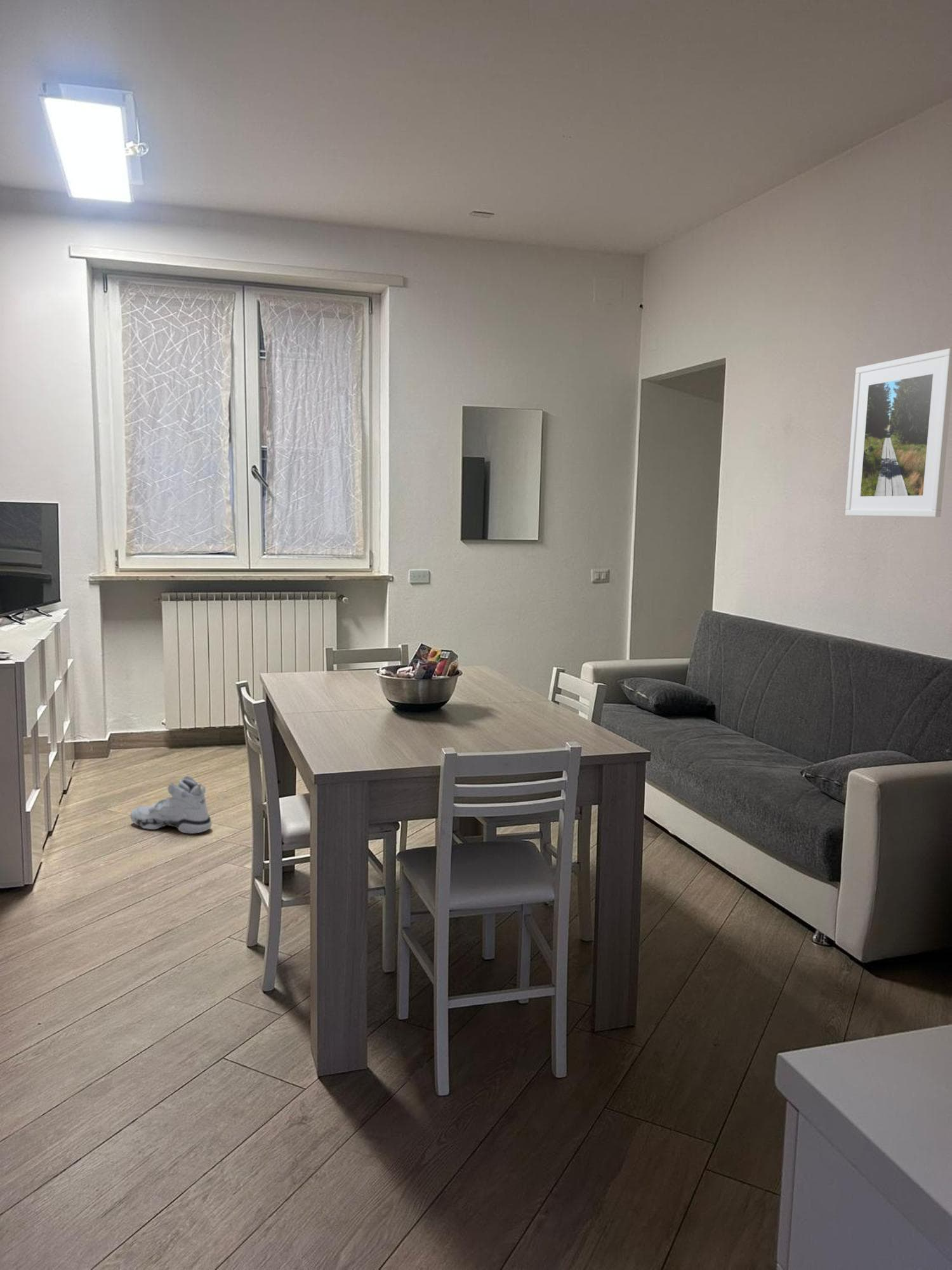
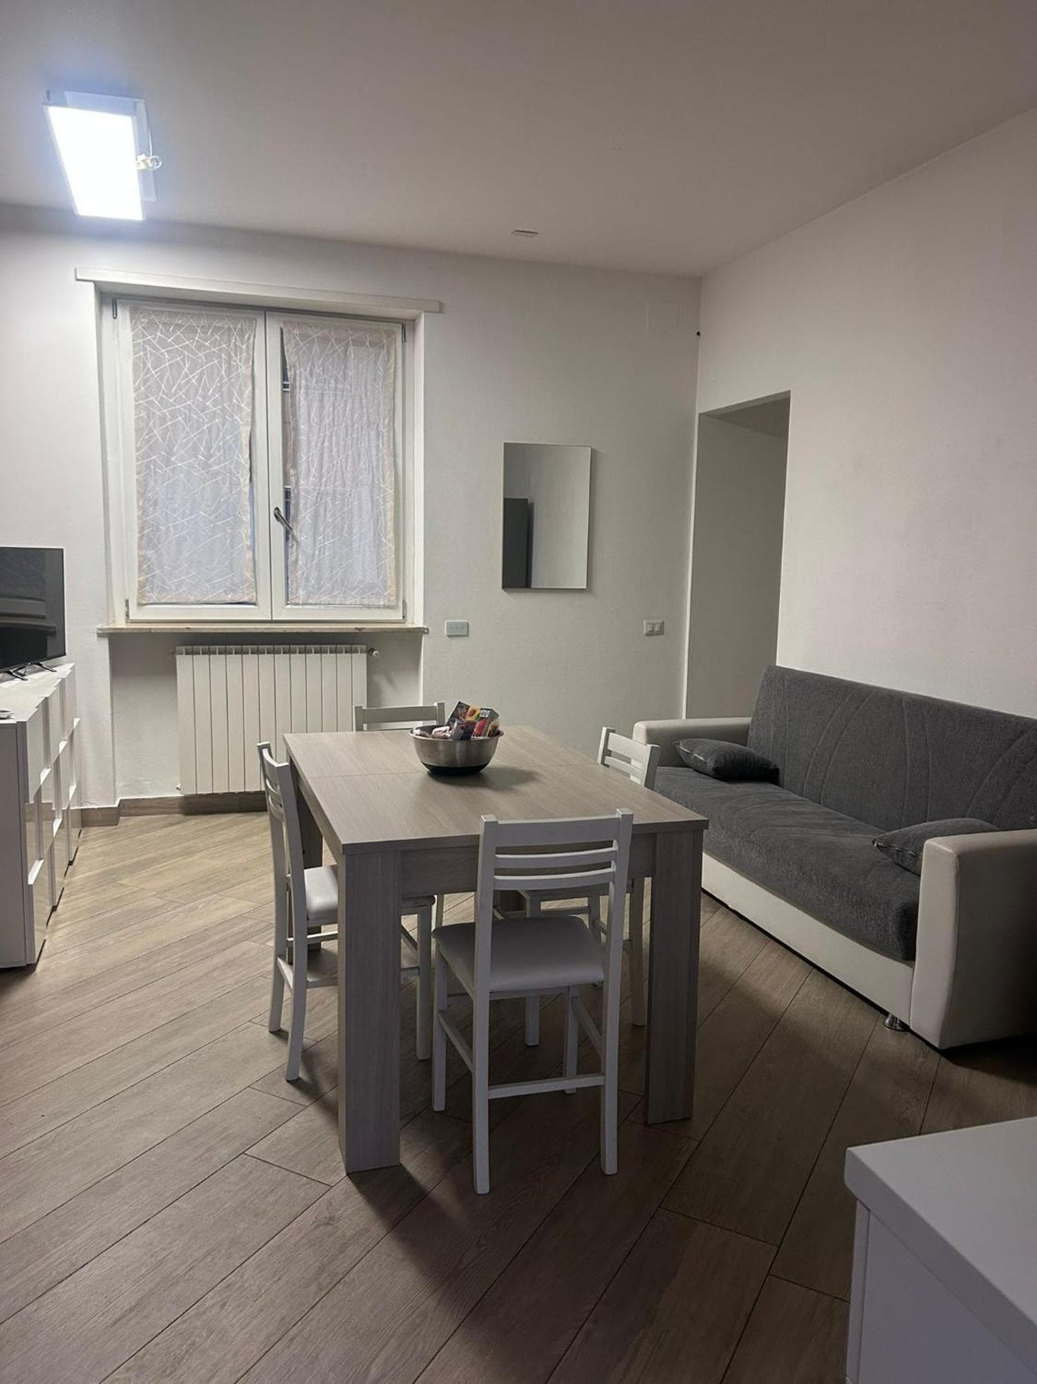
- sneaker (170, 803)
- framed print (896, 438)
